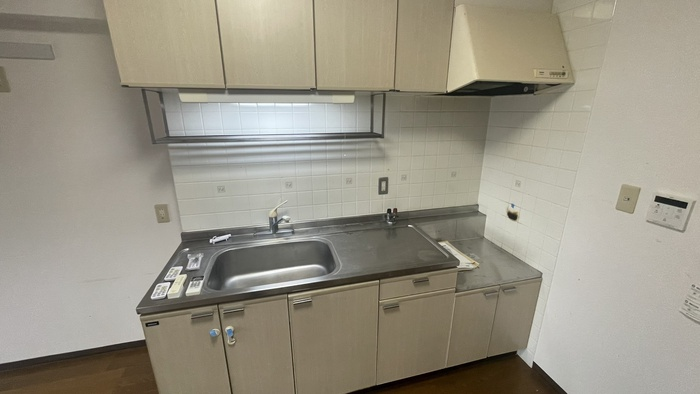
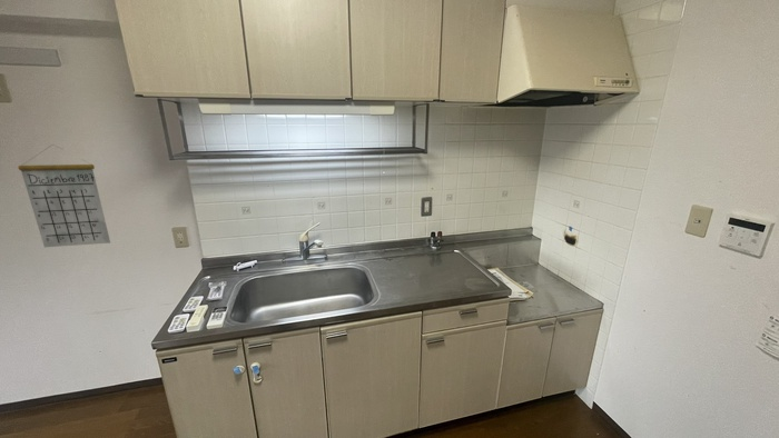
+ calendar (65, 197)
